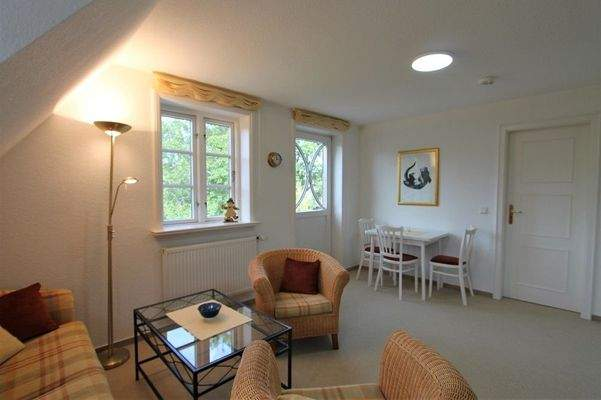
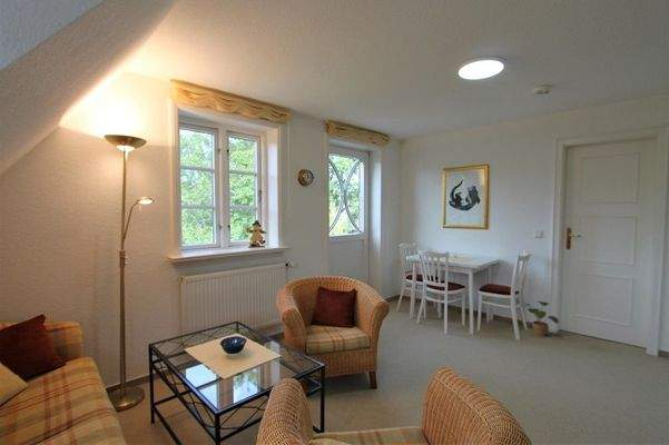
+ potted plant (540, 318)
